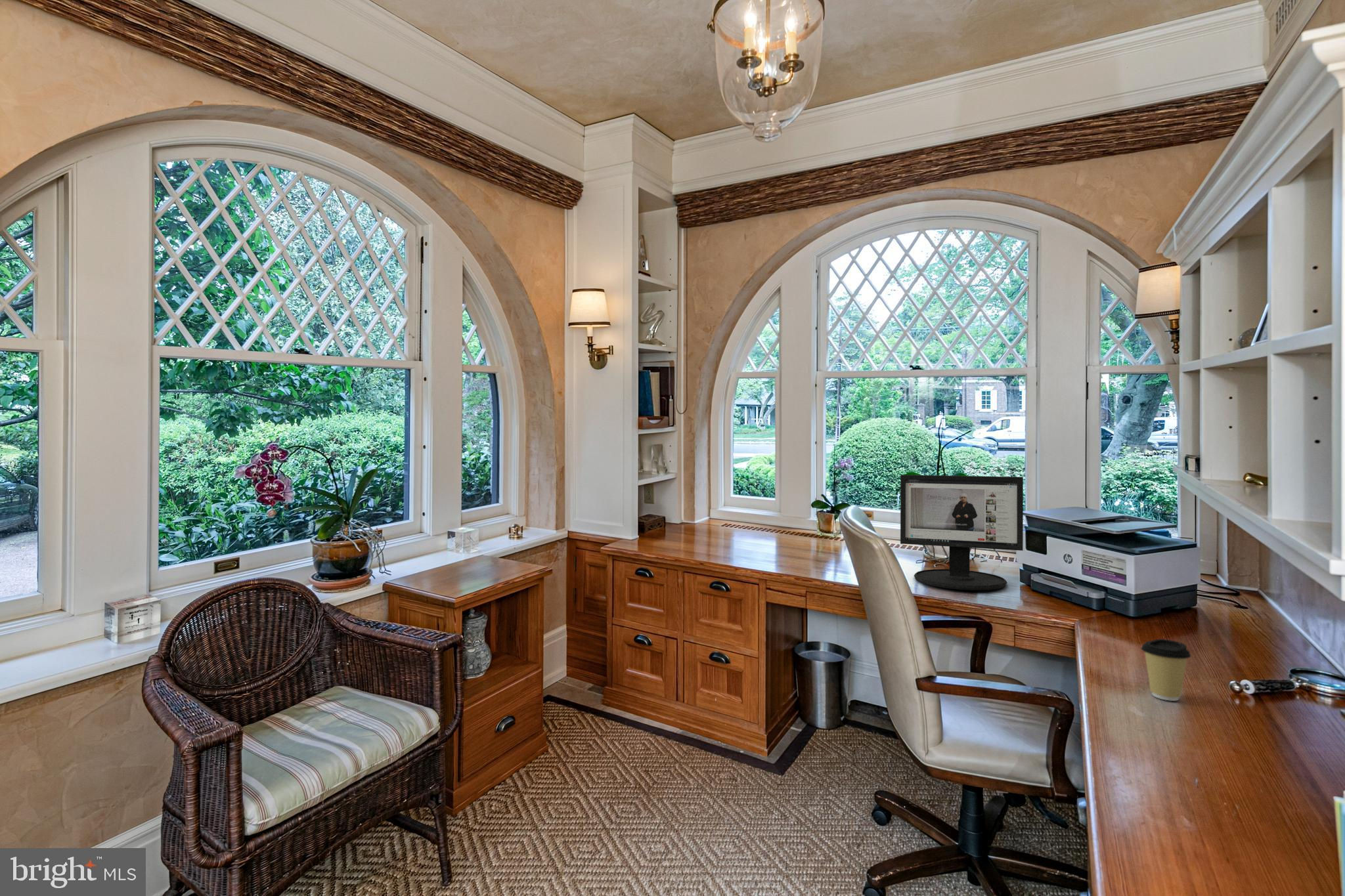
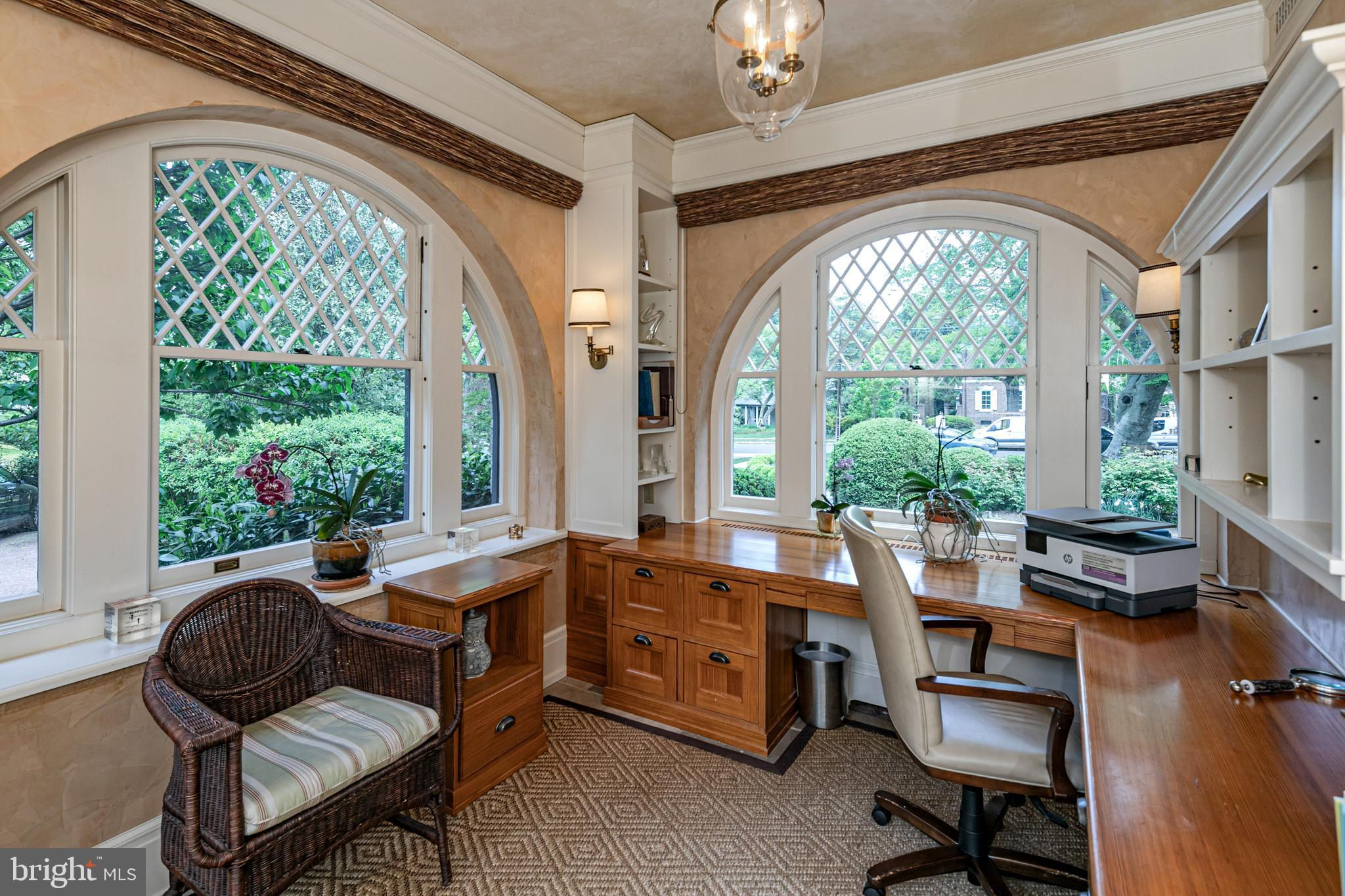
- computer monitor (954, 528)
- coffee cup (1165, 670)
